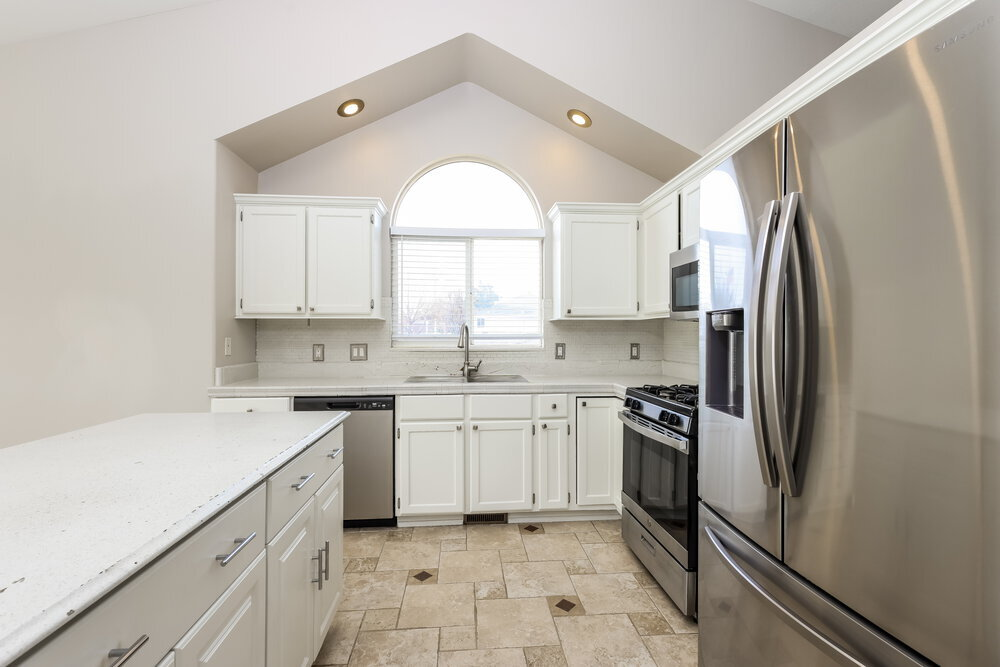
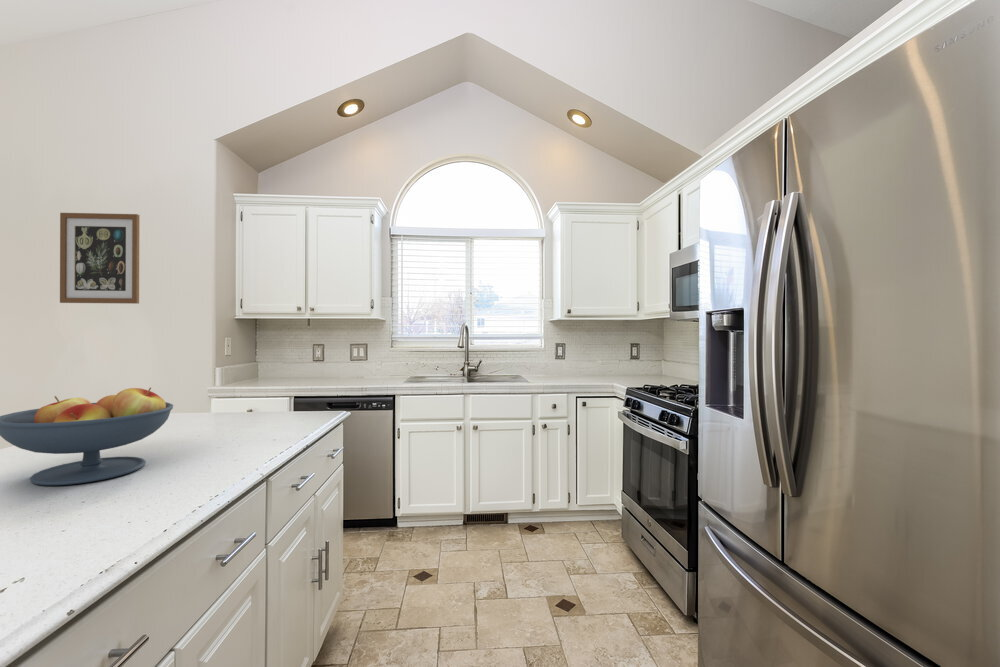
+ fruit bowl (91, 430)
+ wall art (99, 258)
